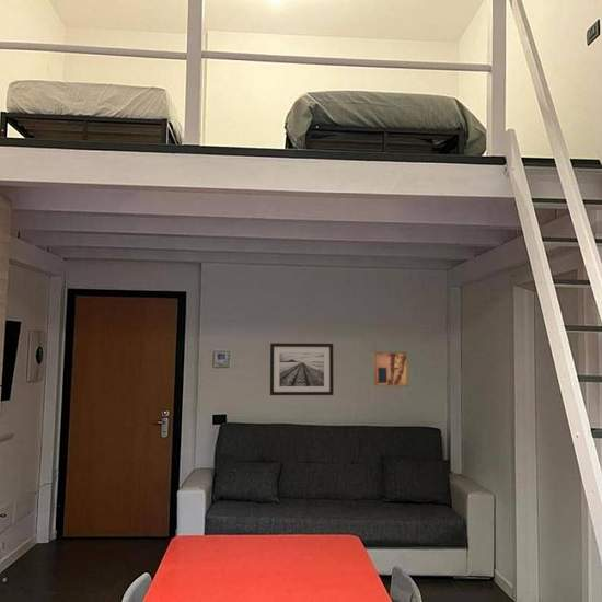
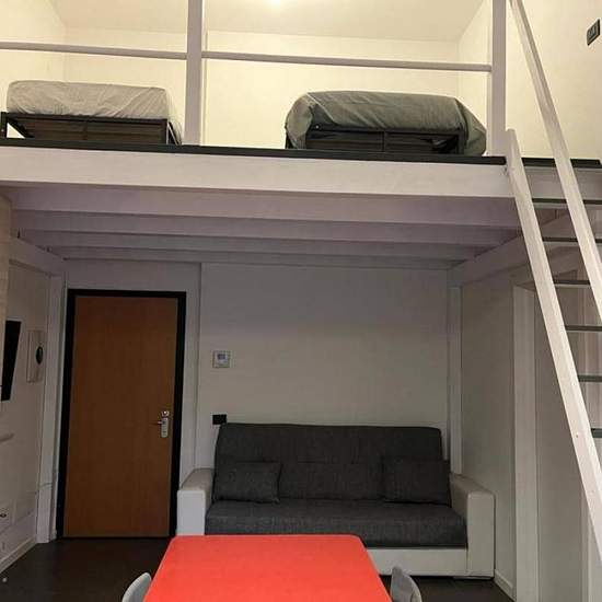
- wall art (301, 369)
- wall art (391, 369)
